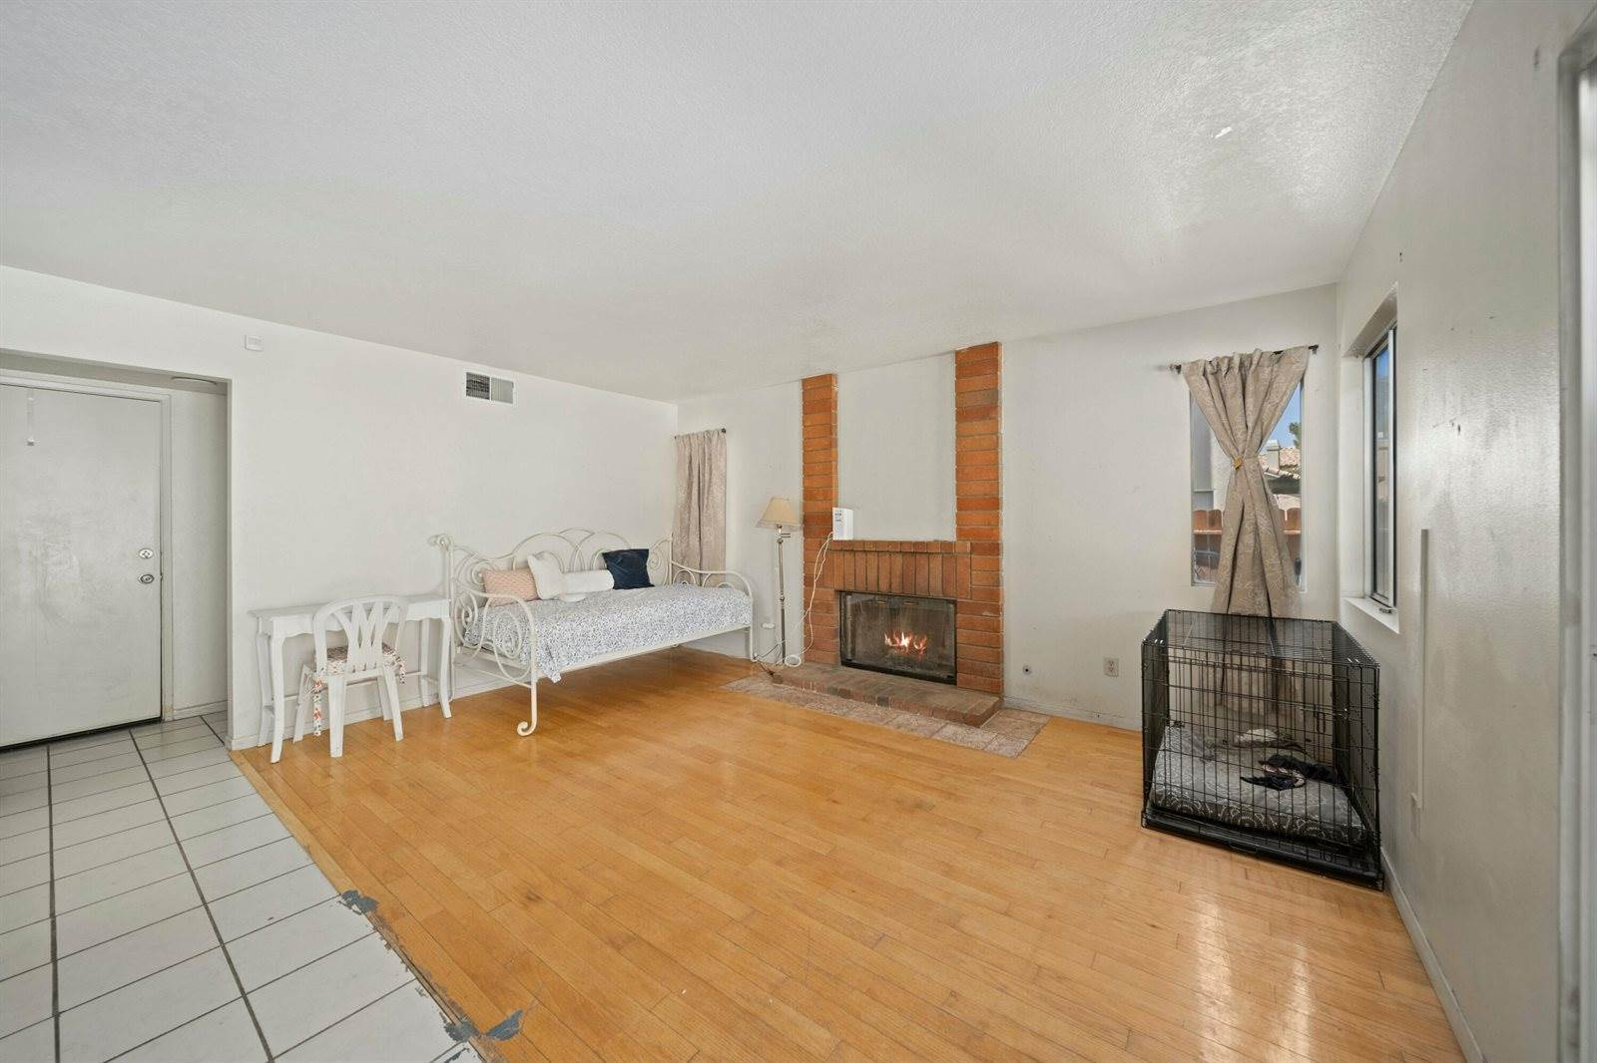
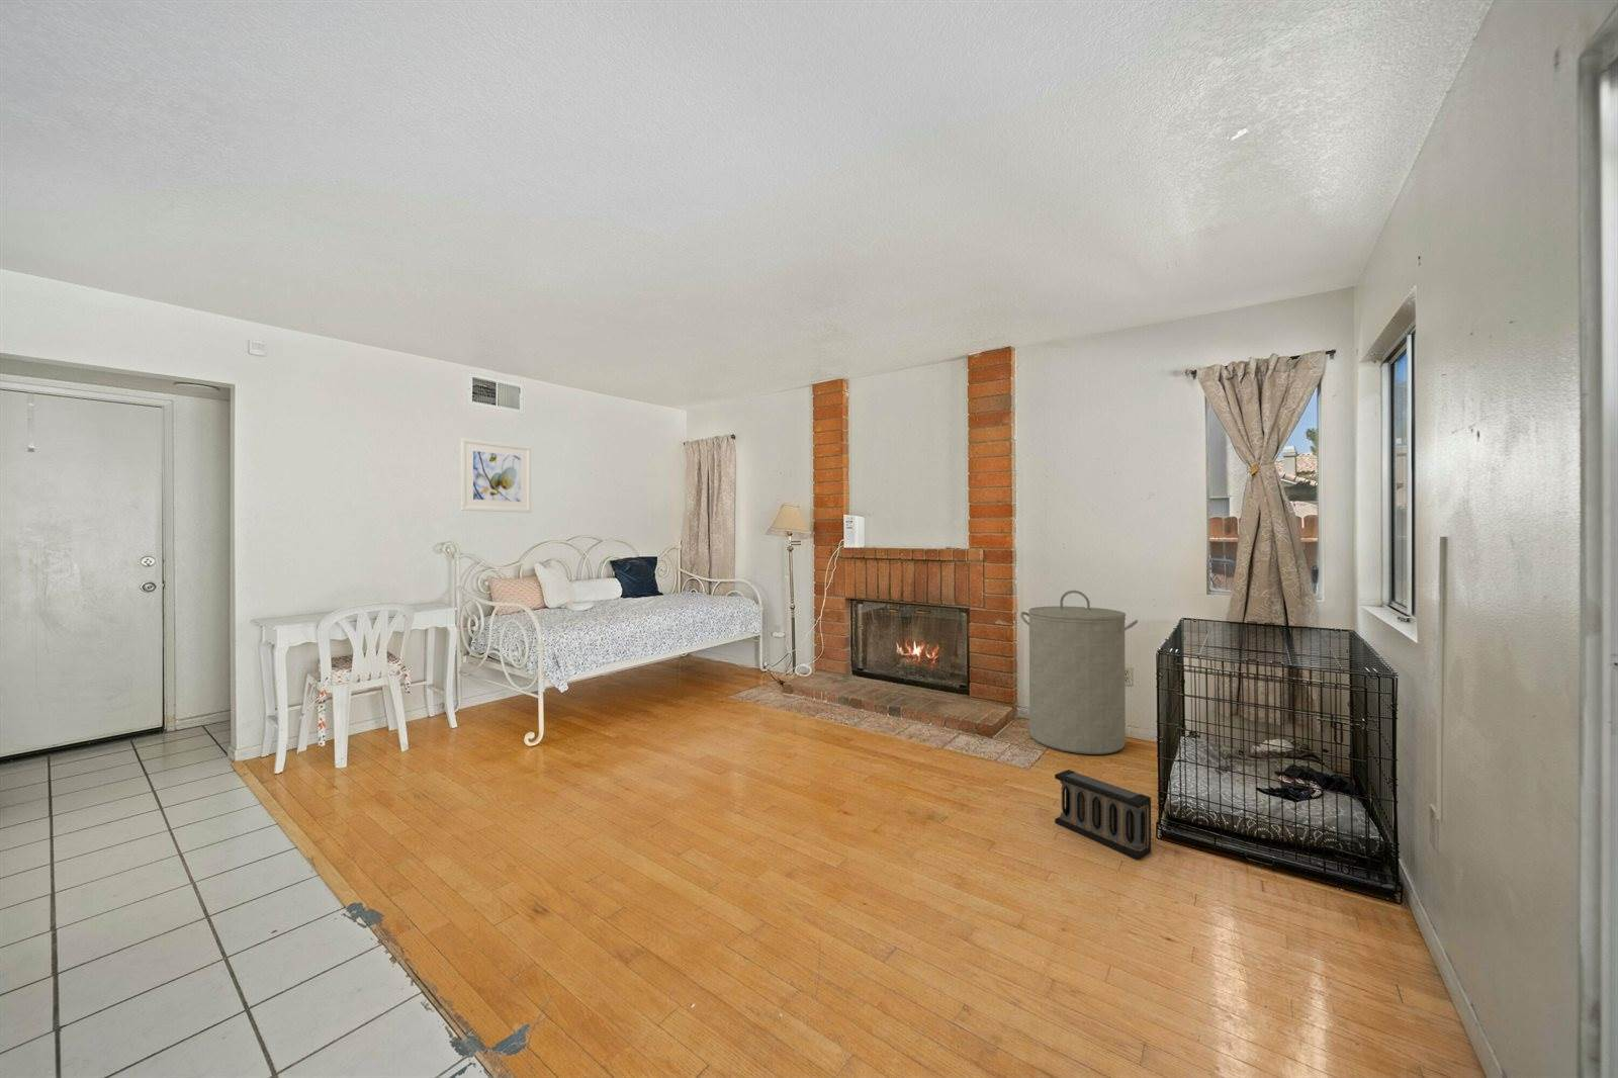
+ speaker (1101, 811)
+ laundry hamper (1075, 664)
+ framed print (497, 476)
